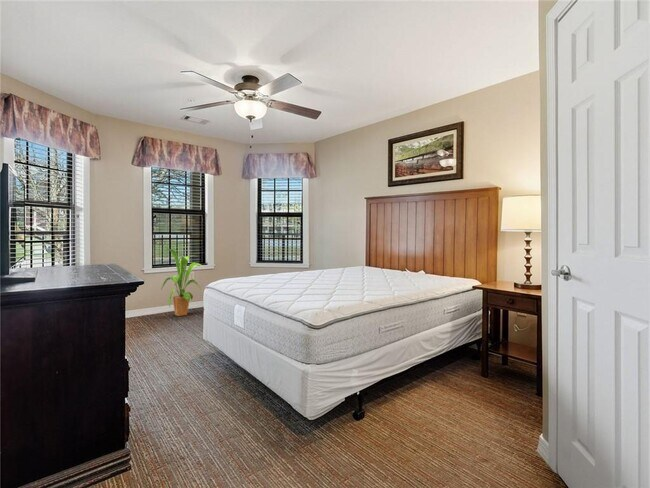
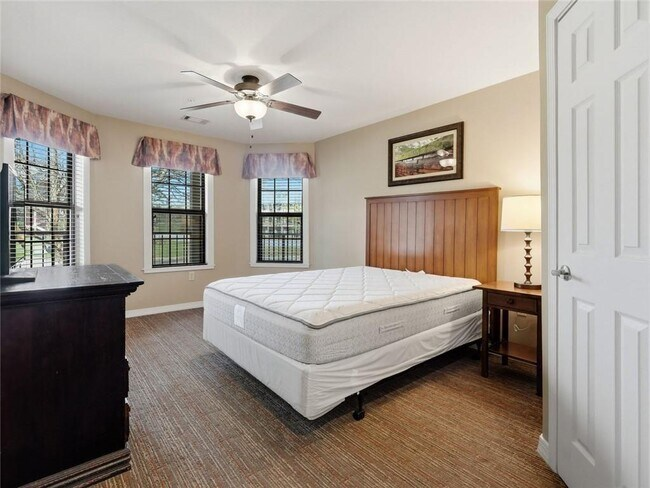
- house plant (186, 280)
